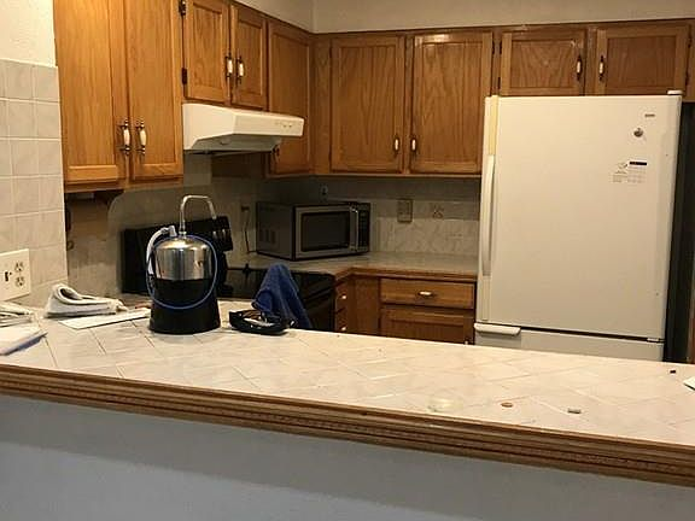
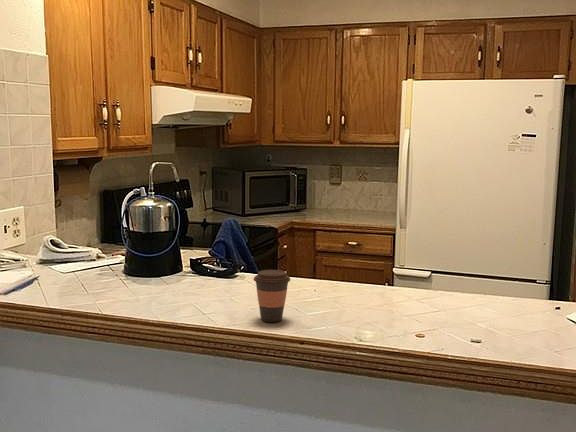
+ coffee cup (271, 295)
